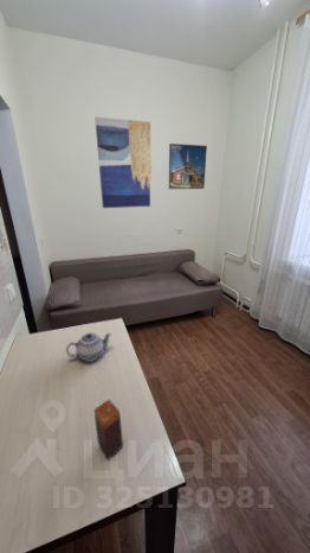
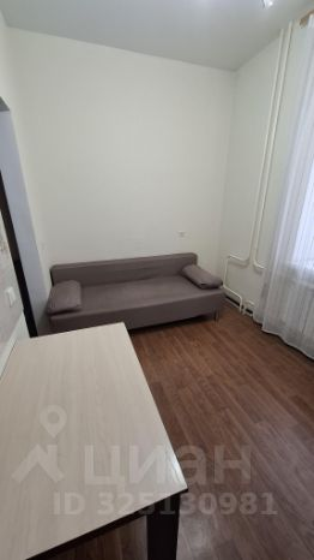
- candle (108, 428)
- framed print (187, 167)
- wall art (125, 166)
- teapot (90, 344)
